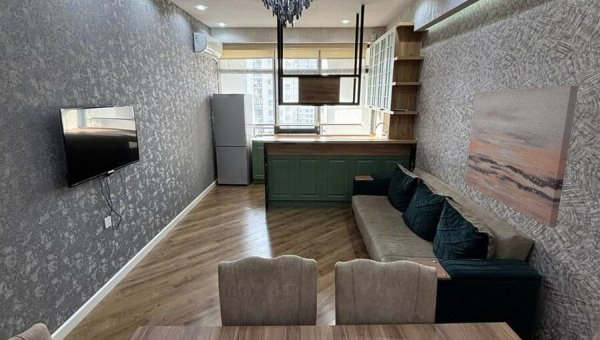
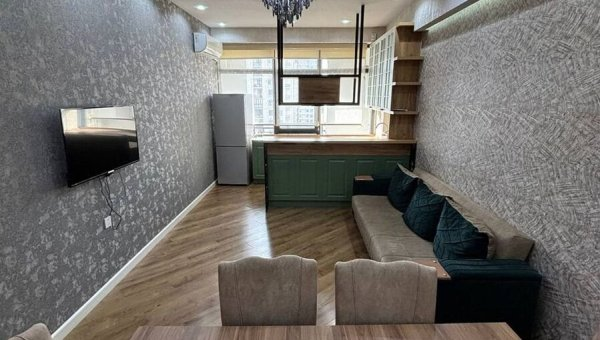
- wall art (508, 147)
